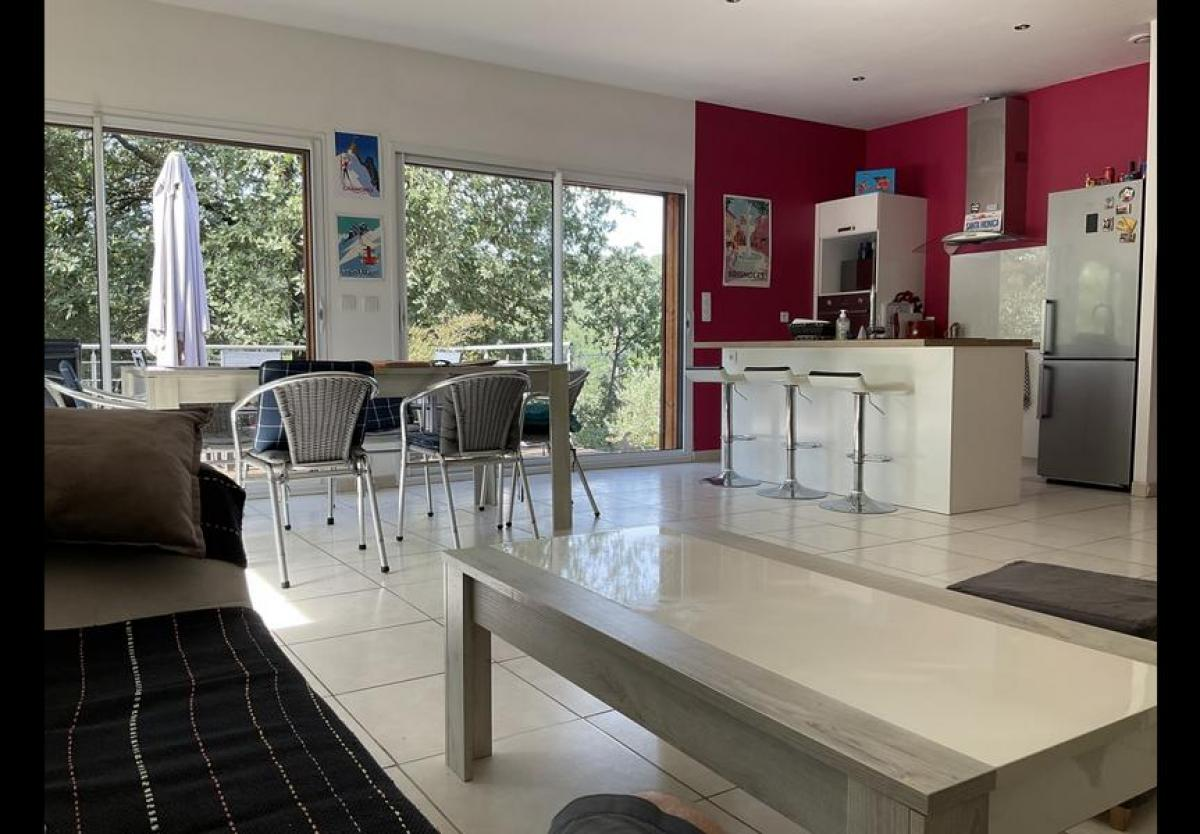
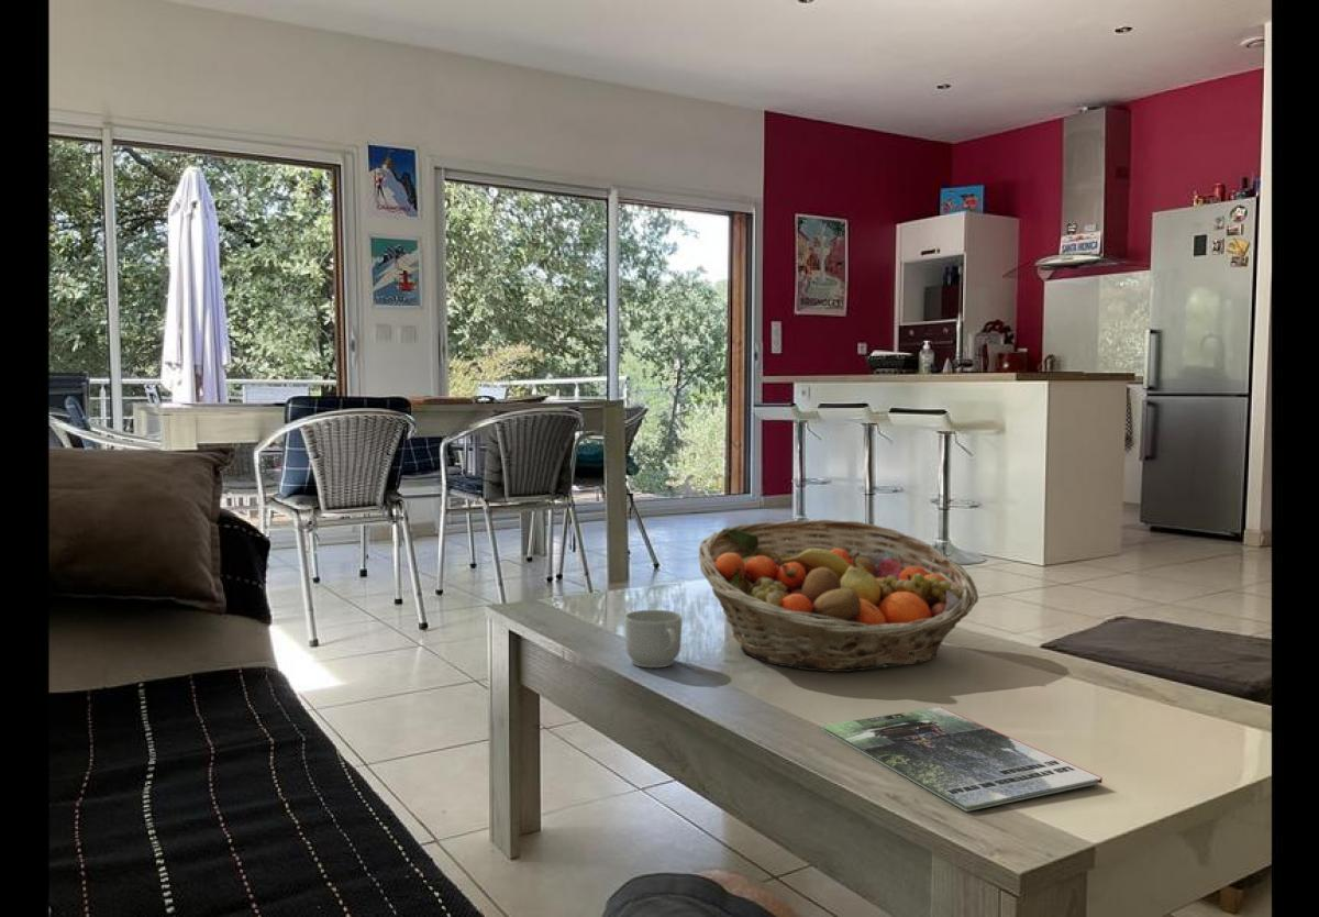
+ magazine (951, 752)
+ fruit basket (834, 589)
+ mug (656, 640)
